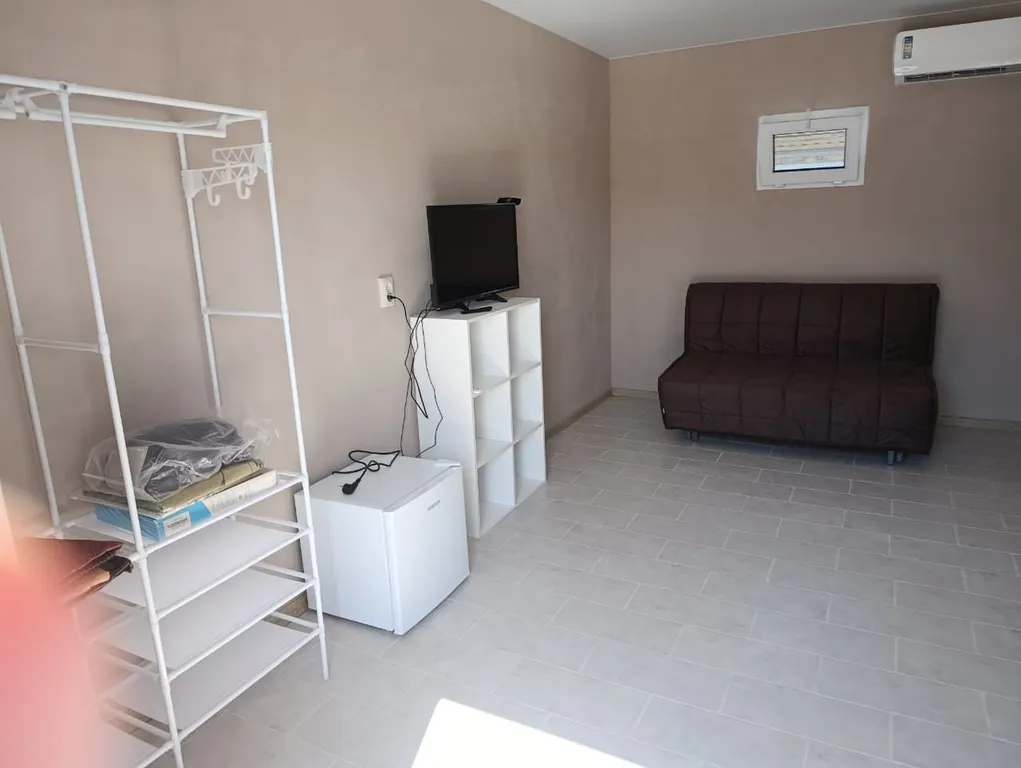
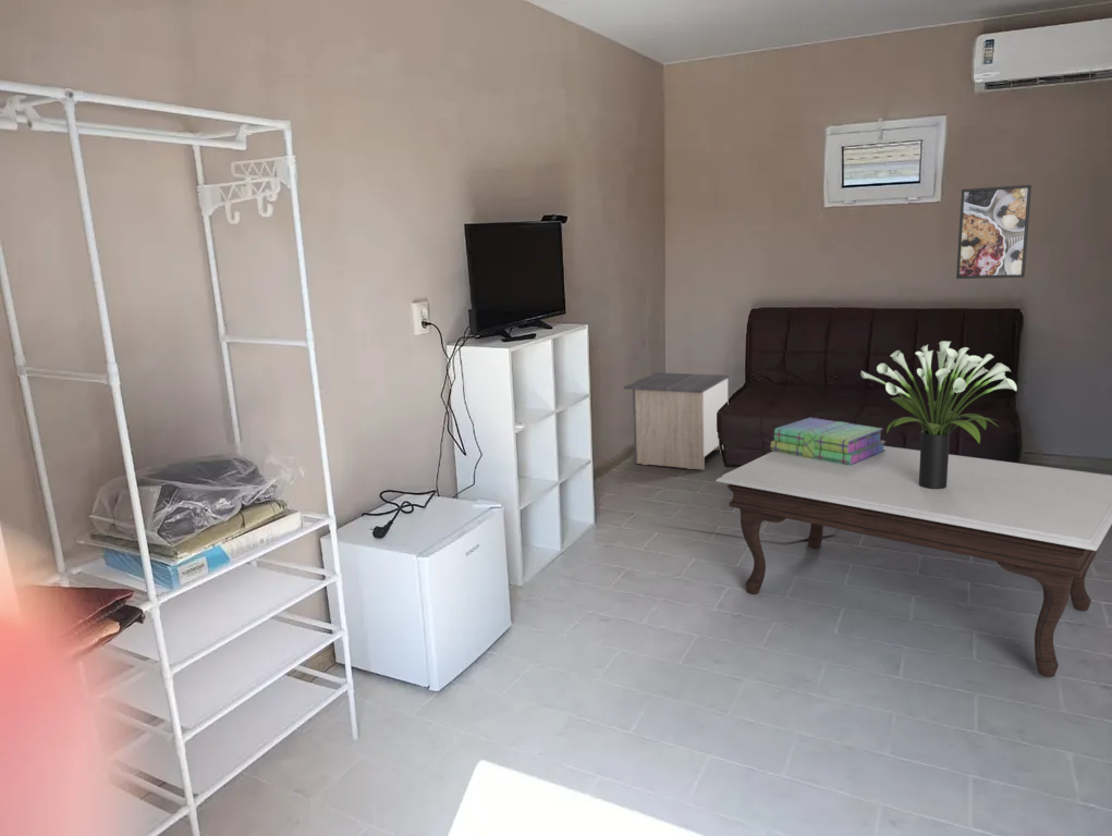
+ nightstand (677, 418)
+ coffee table (913, 539)
+ potted plant (932, 413)
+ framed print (992, 233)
+ stack of books (827, 439)
